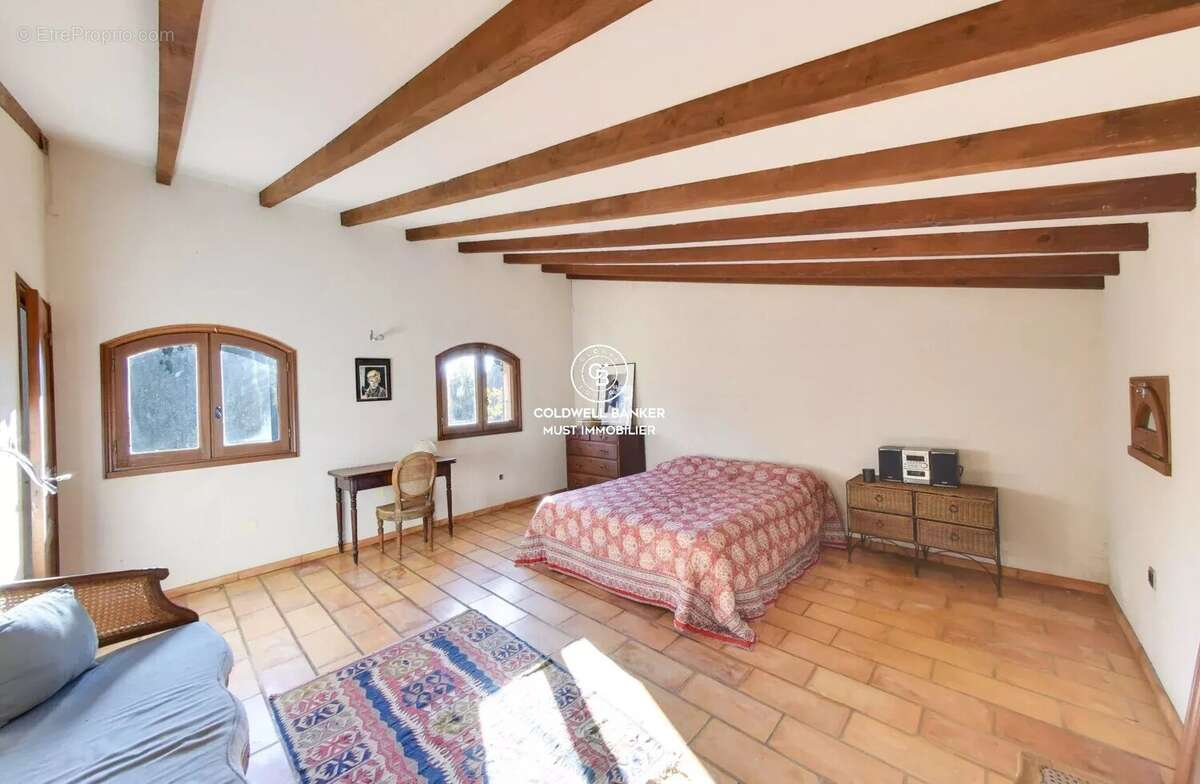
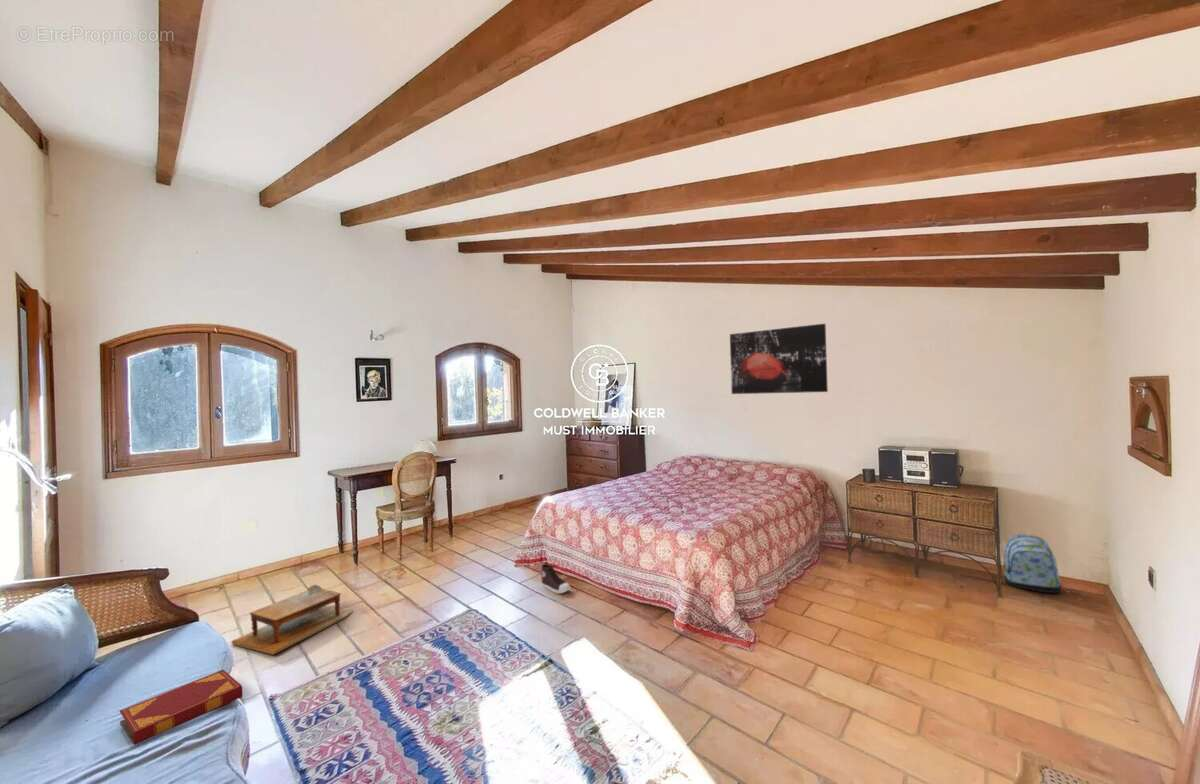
+ footstool (295, 613)
+ backpack (1030, 562)
+ hardback book (183, 703)
+ wall art (775, 361)
+ shoe (555, 577)
